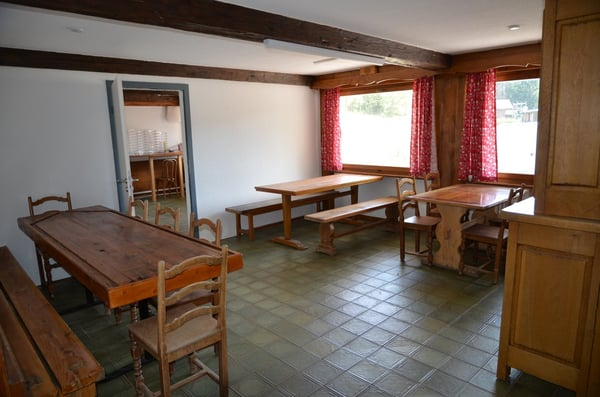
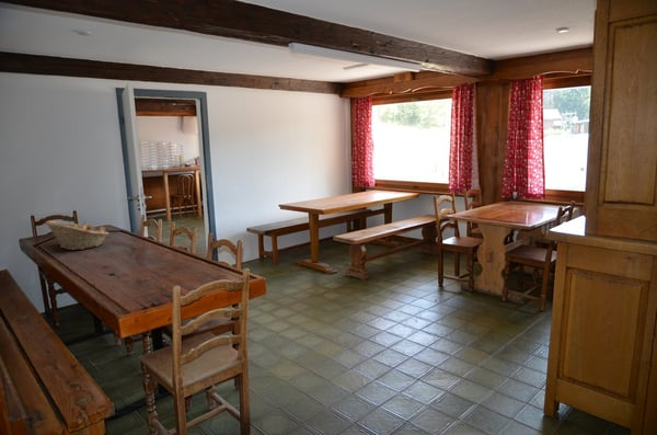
+ fruit basket (78, 232)
